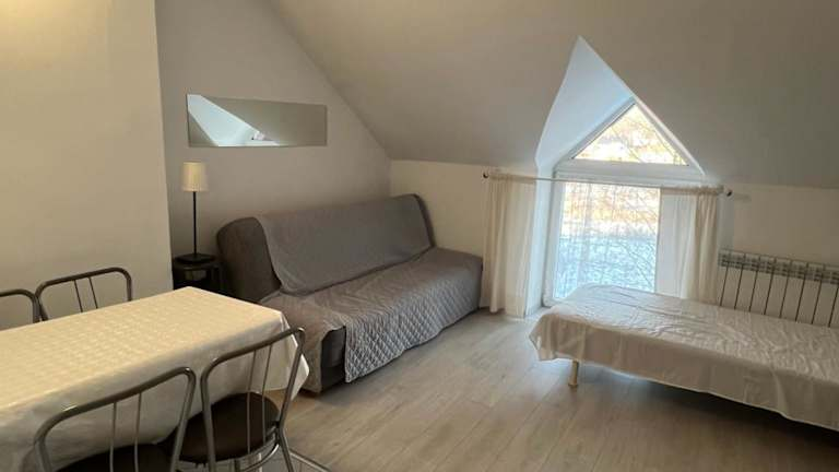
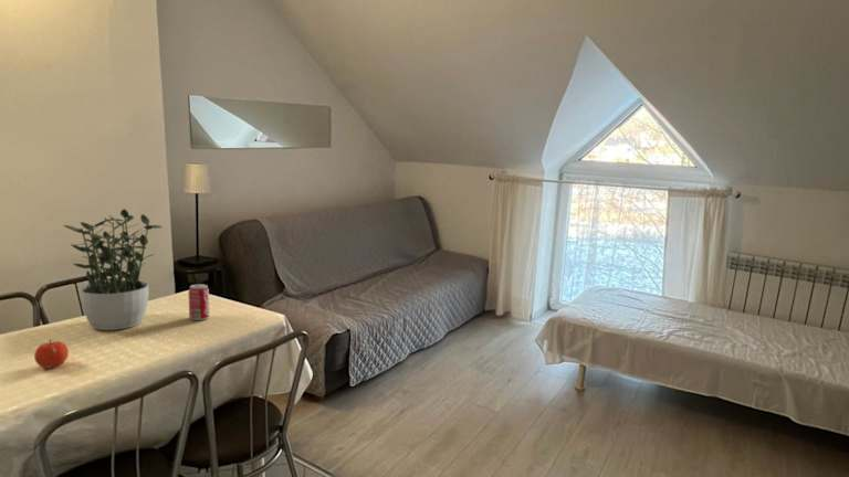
+ apple (51, 352)
+ beverage can (199, 301)
+ potted plant (117, 267)
